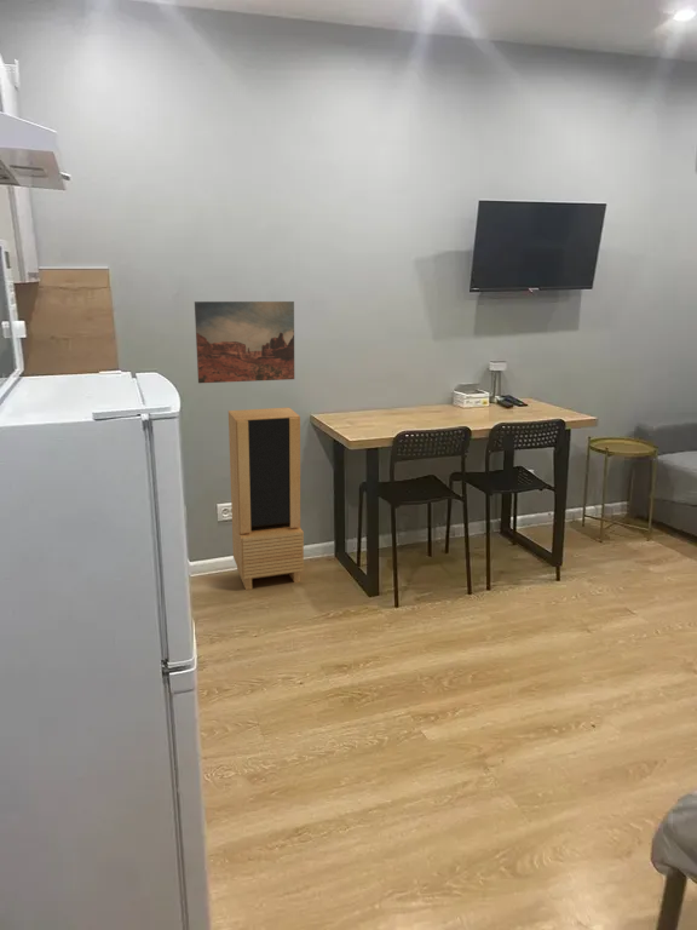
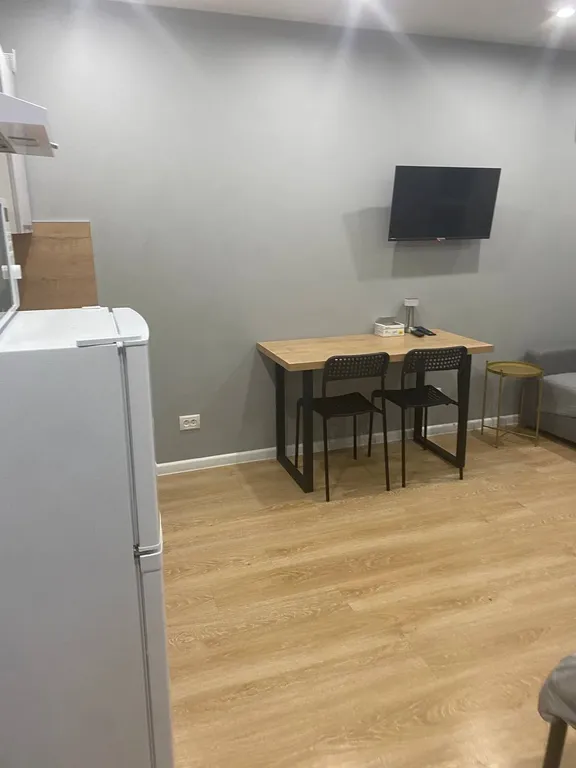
- storage cabinet (266, 498)
- wall art (246, 341)
